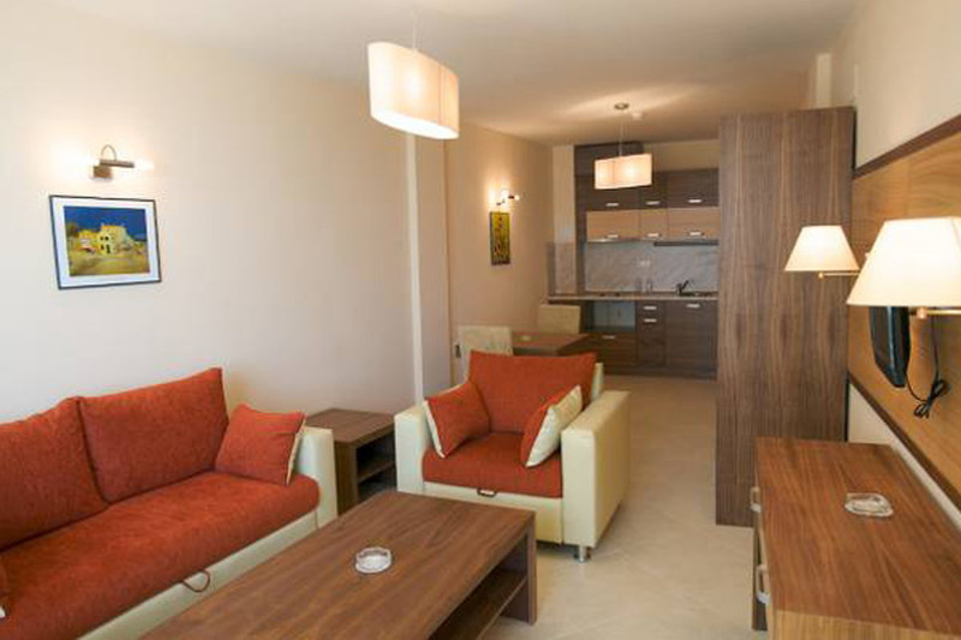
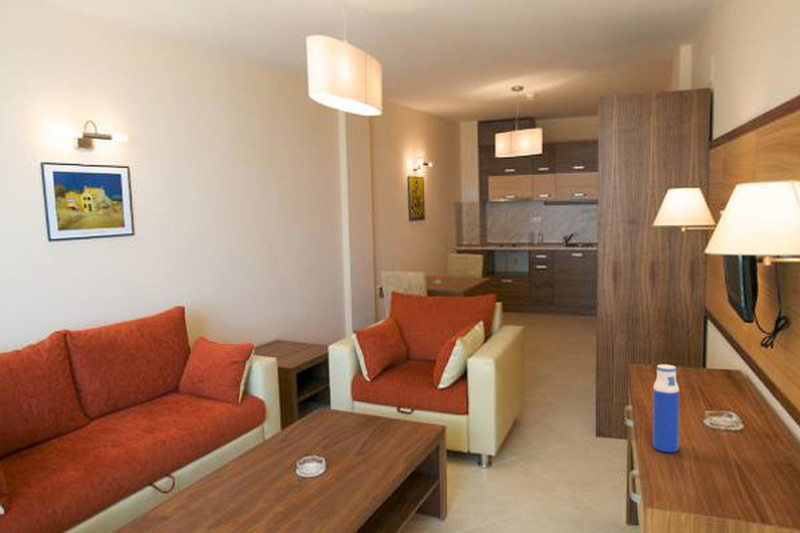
+ water bottle (665, 407)
